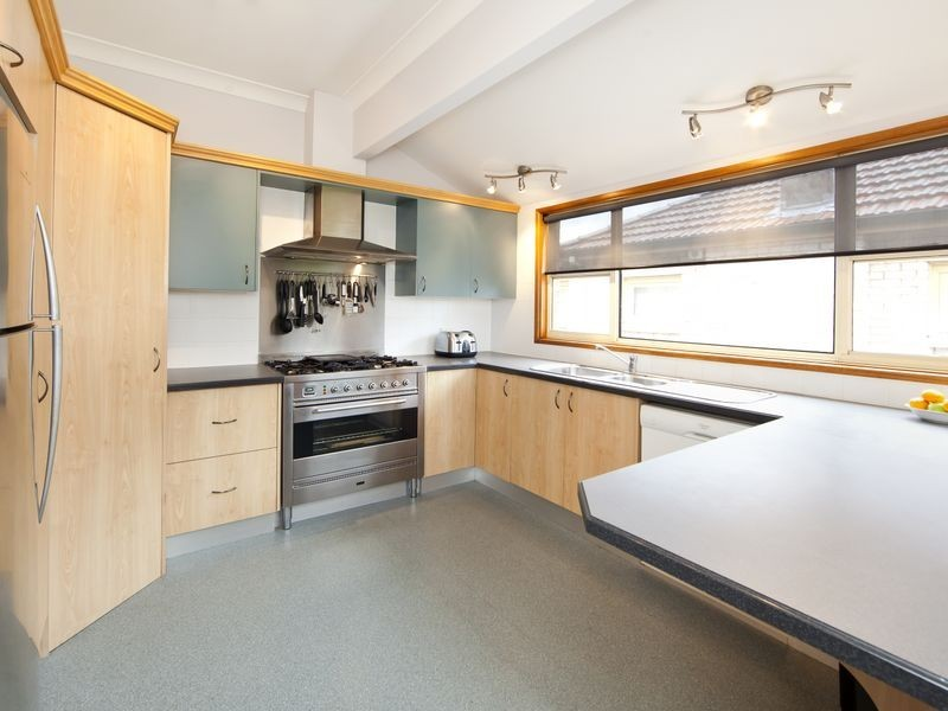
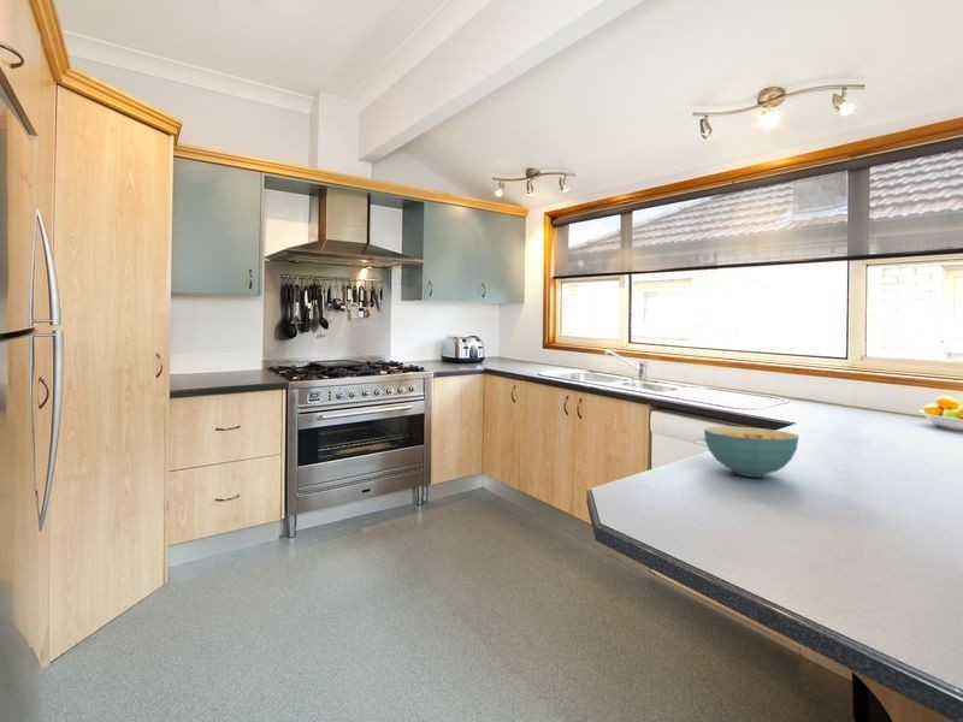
+ cereal bowl (749, 452)
